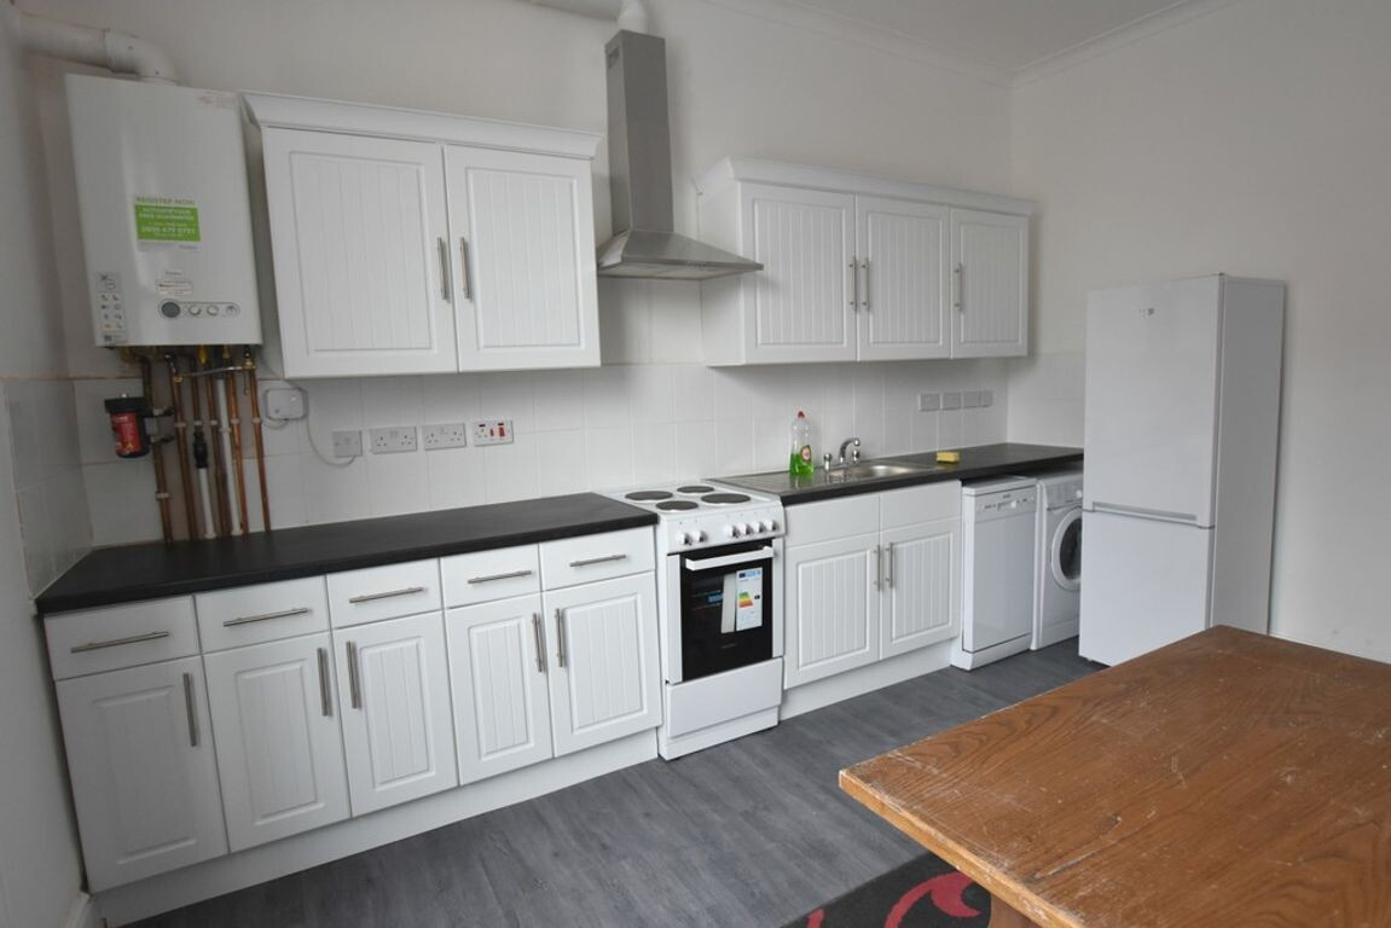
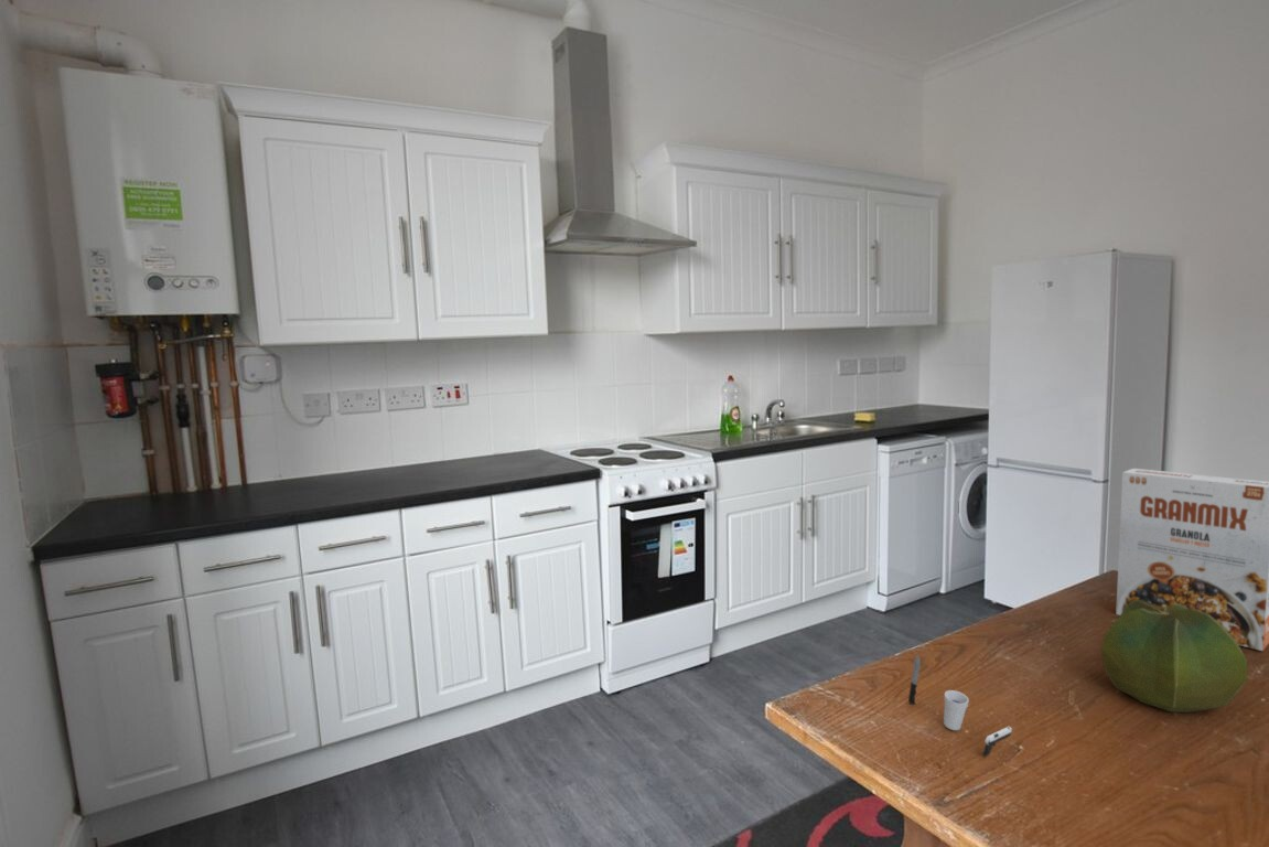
+ cereal box (1193, 553)
+ cup (951, 699)
+ cabbage (1173, 653)
